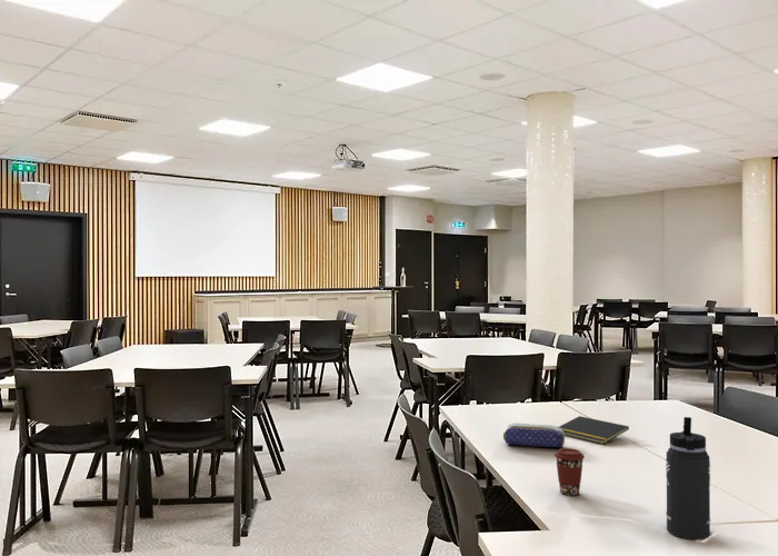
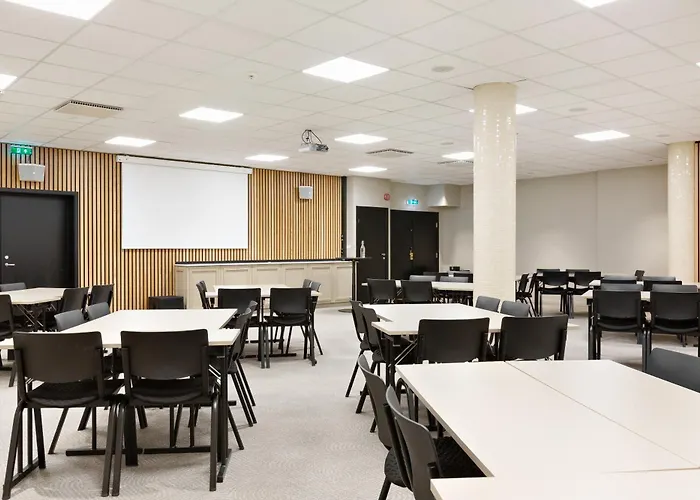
- thermos bottle (688, 475)
- notepad (590, 429)
- pencil case (533, 435)
- coffee cup (569, 471)
